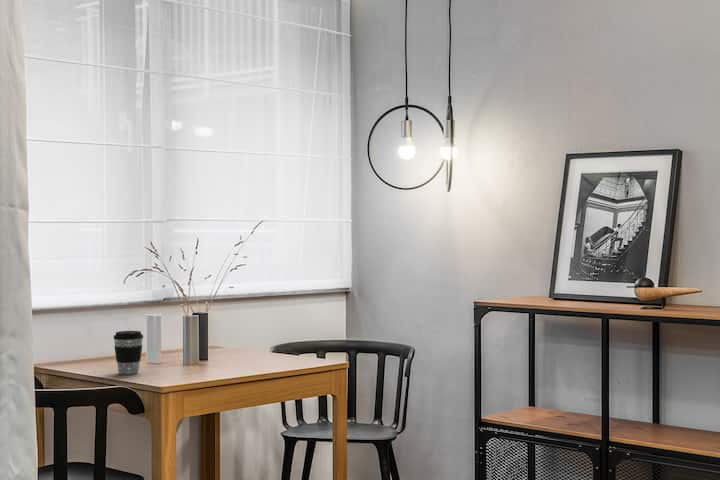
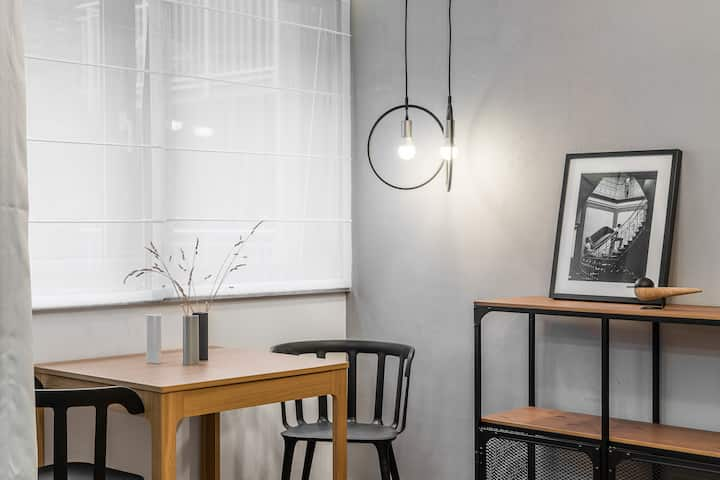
- coffee cup (128, 352)
